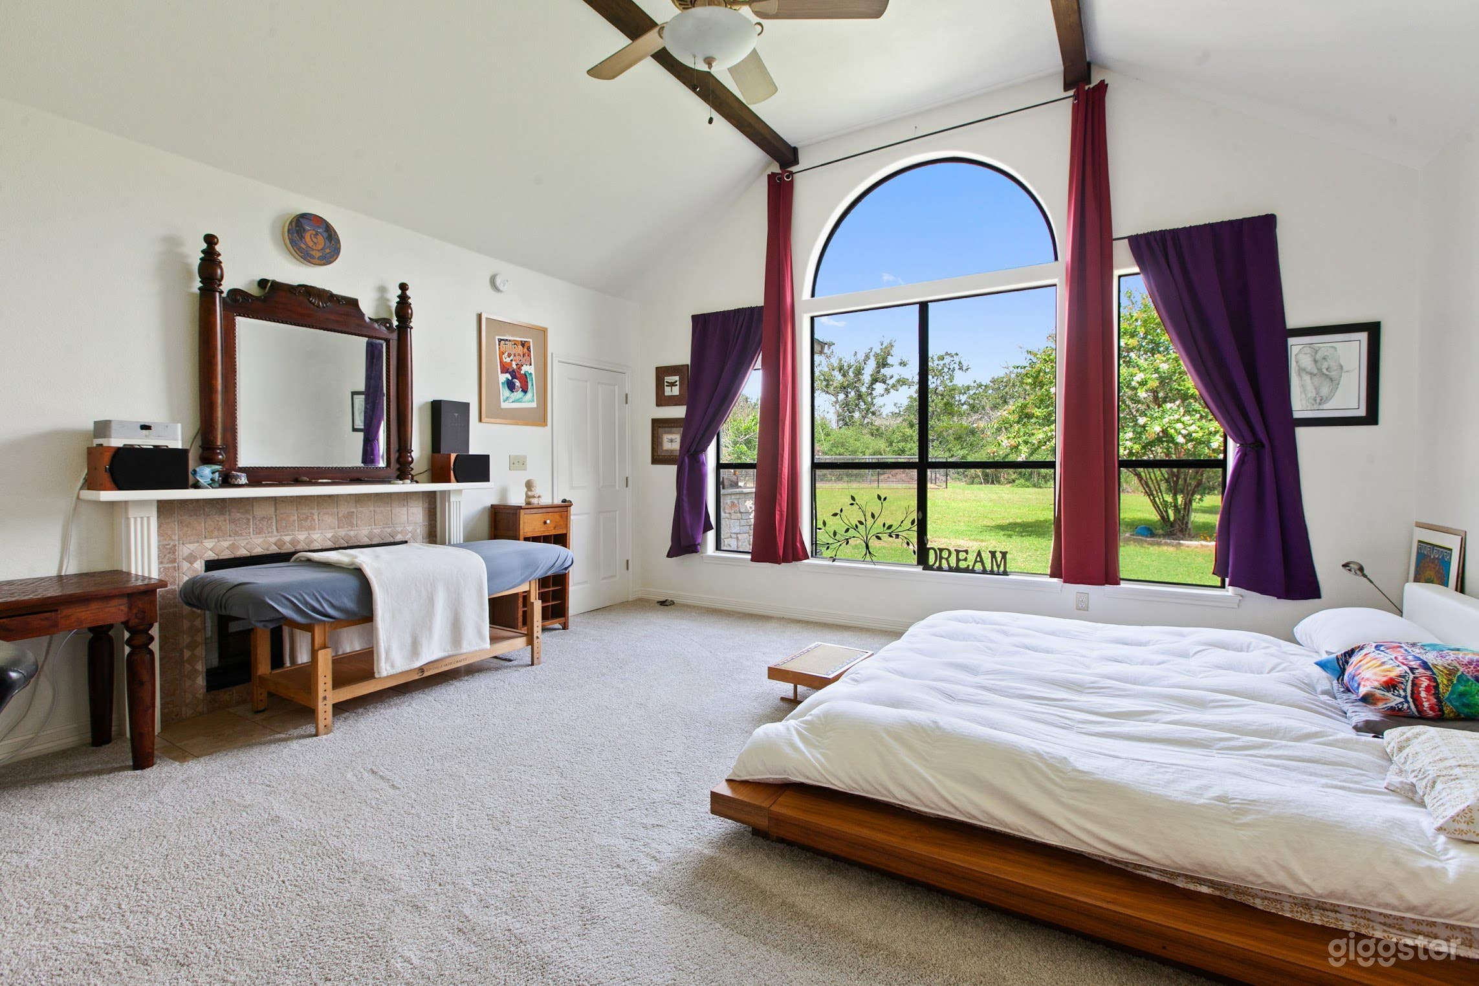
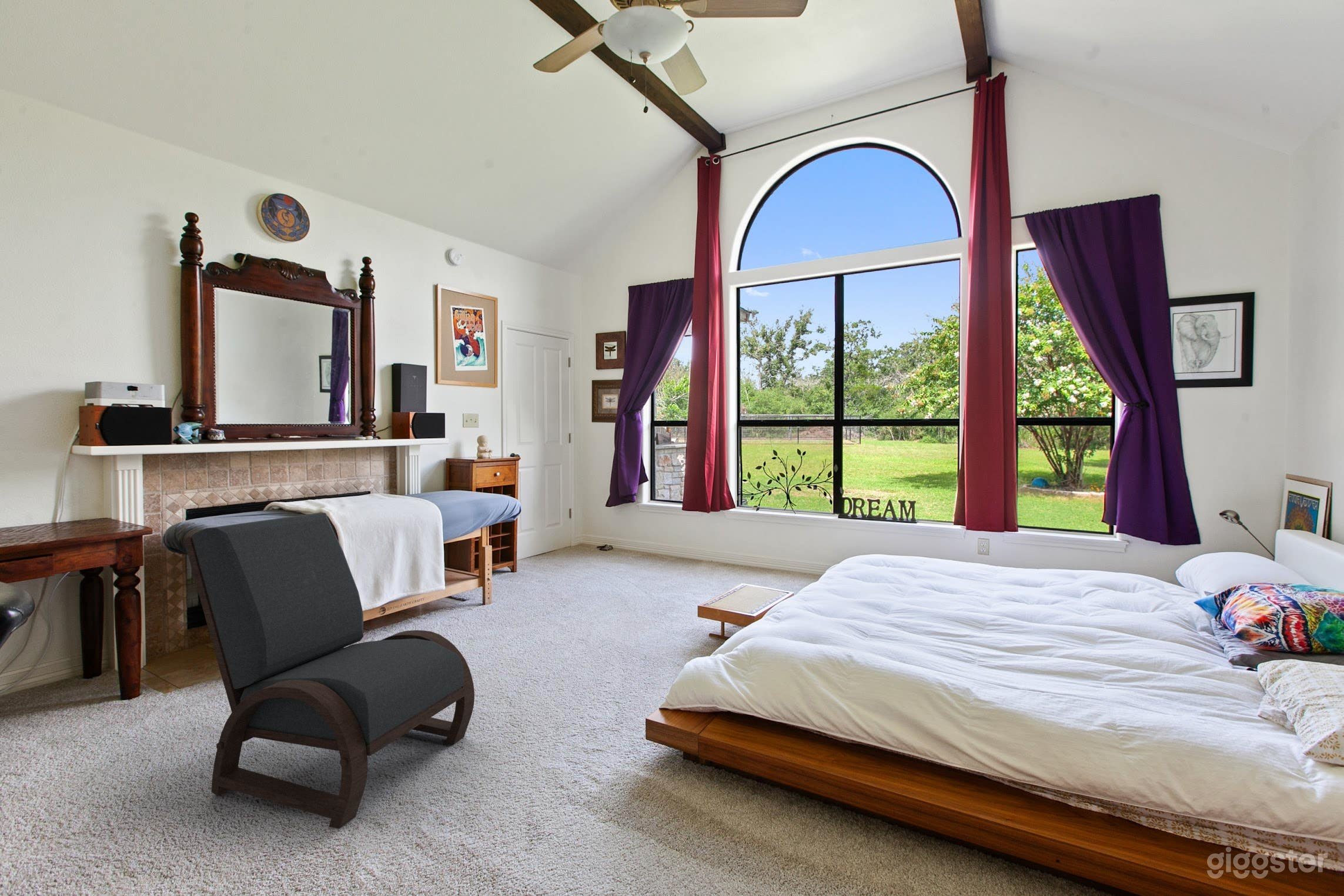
+ lounge chair (336, 643)
